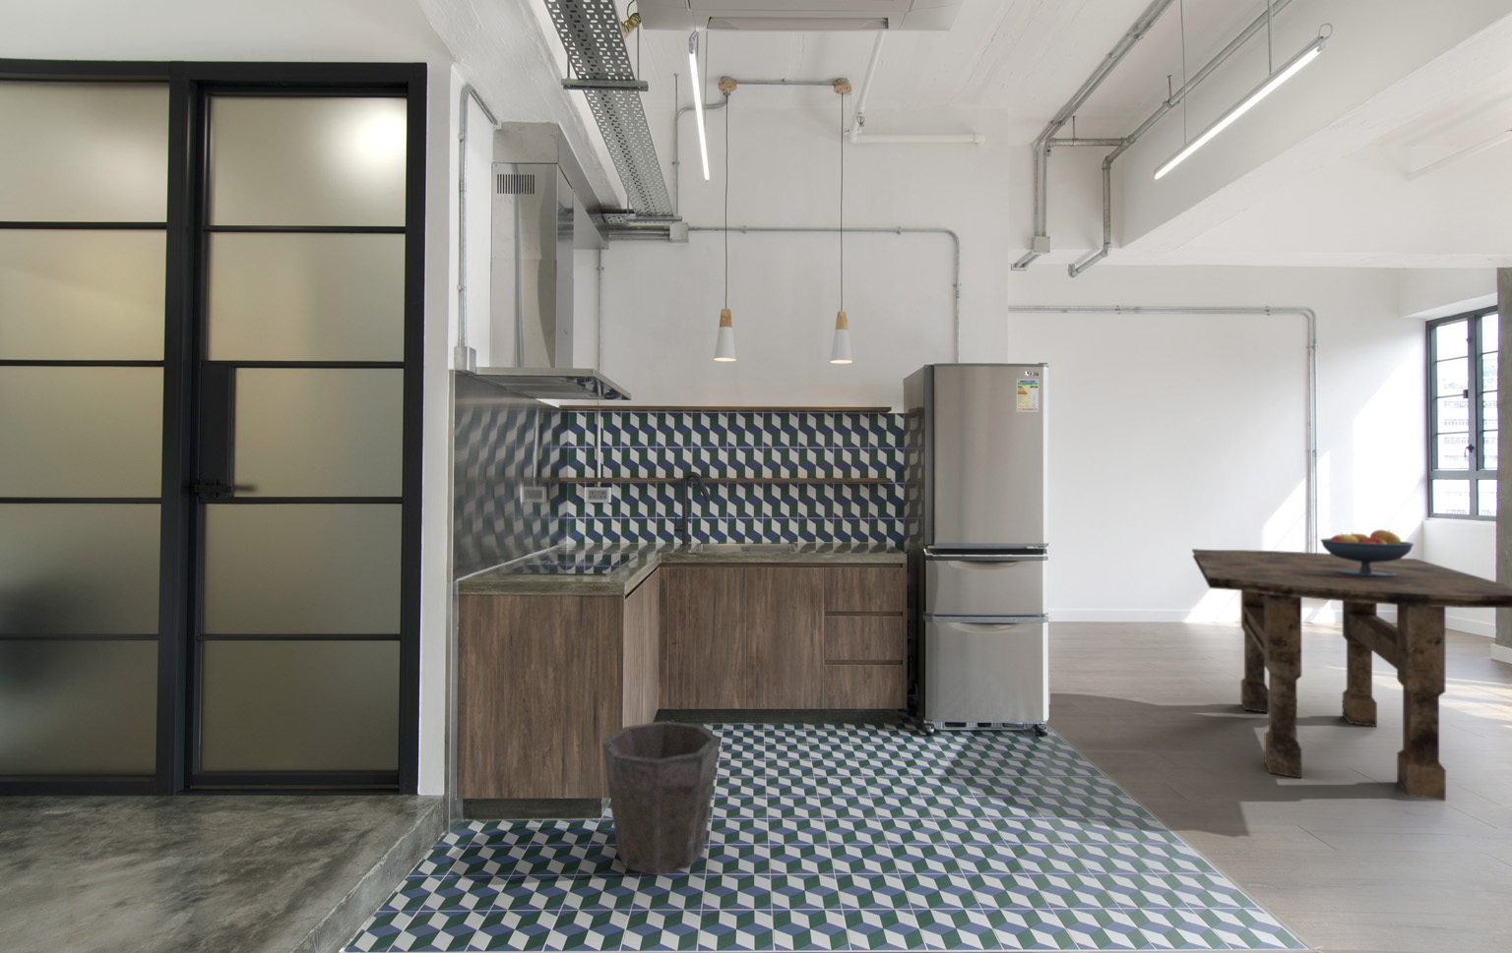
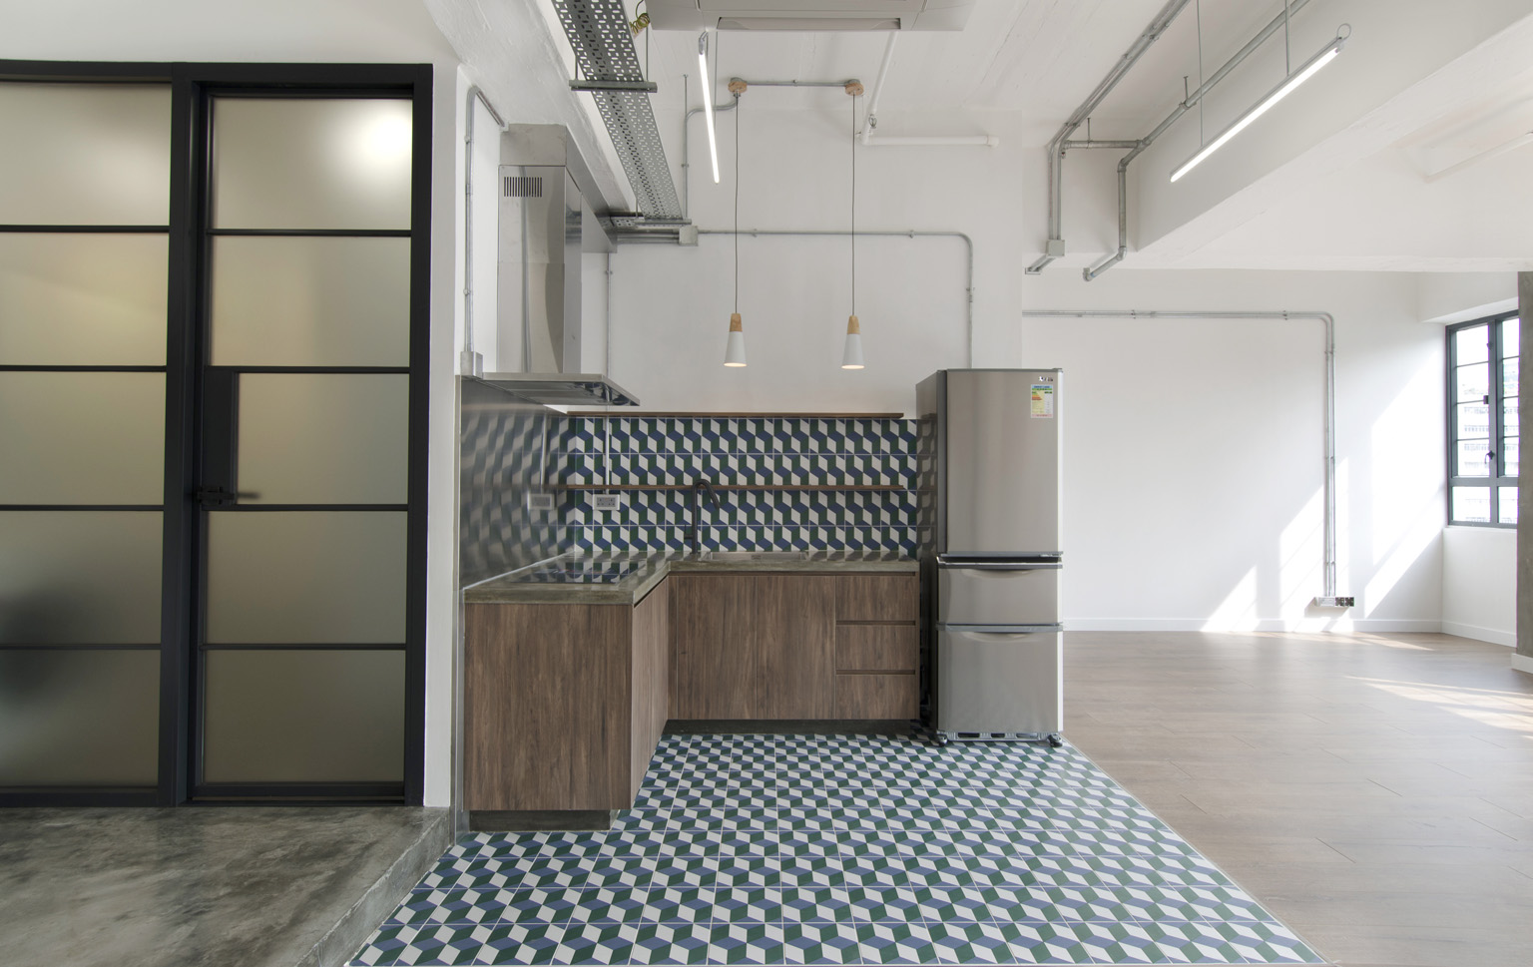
- waste bin (660, 796)
- dining table (1347, 654)
- fruit bowl (1366, 551)
